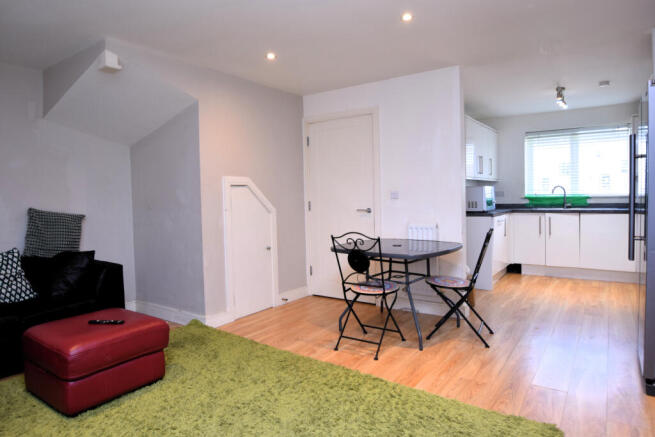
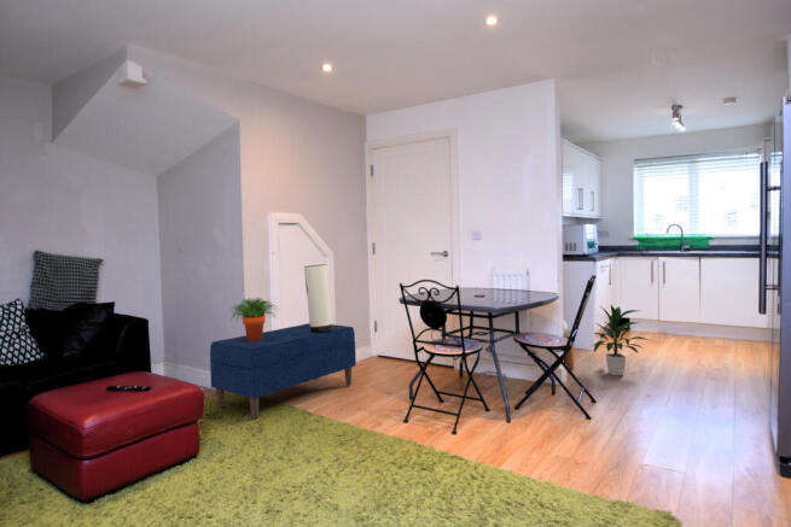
+ table lamp (320, 298)
+ bench (287, 364)
+ potted plant (254, 318)
+ indoor plant (616, 338)
